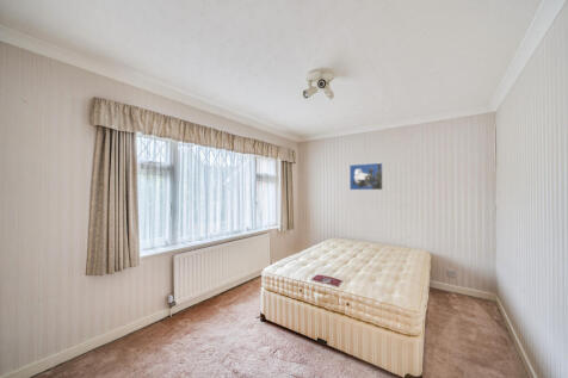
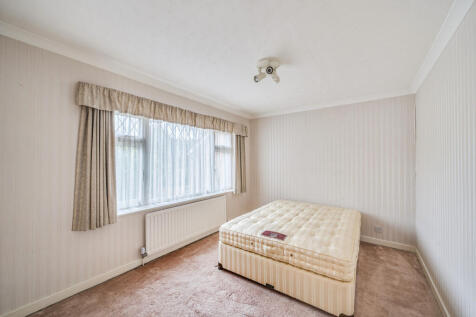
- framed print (365, 176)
